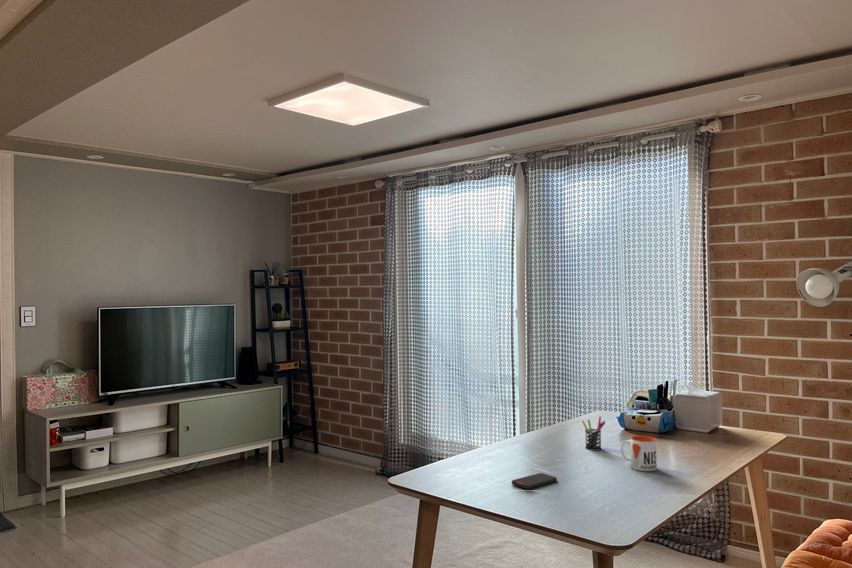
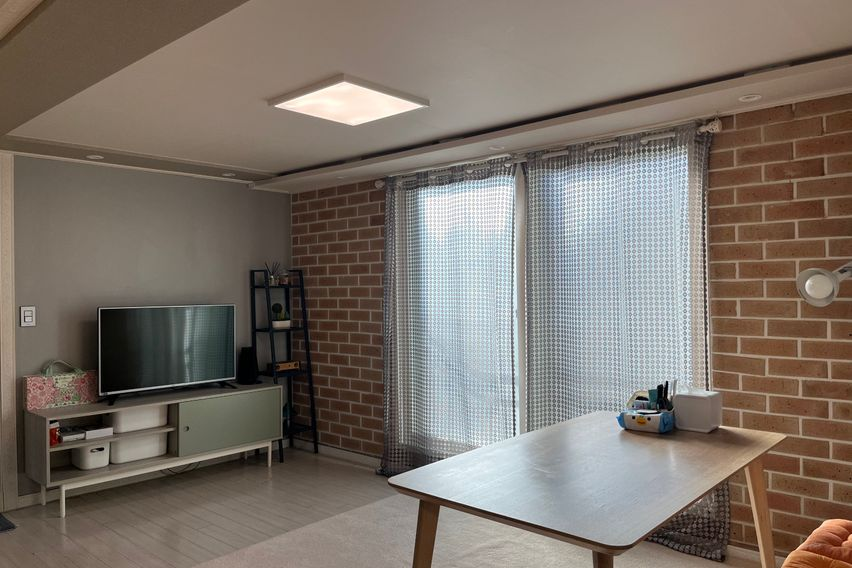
- mug (638, 452)
- pen holder (593, 432)
- smartphone (534, 480)
